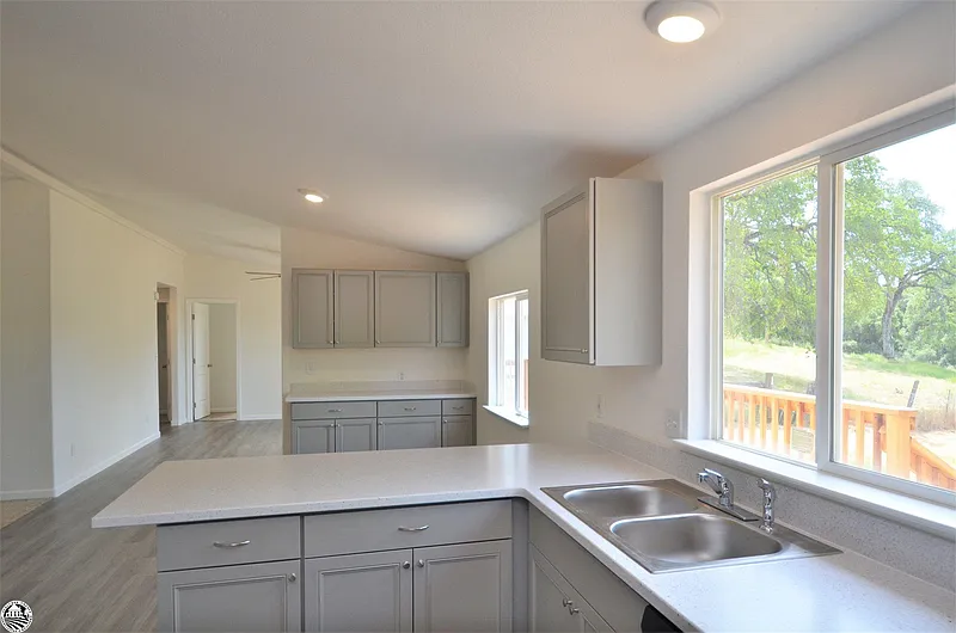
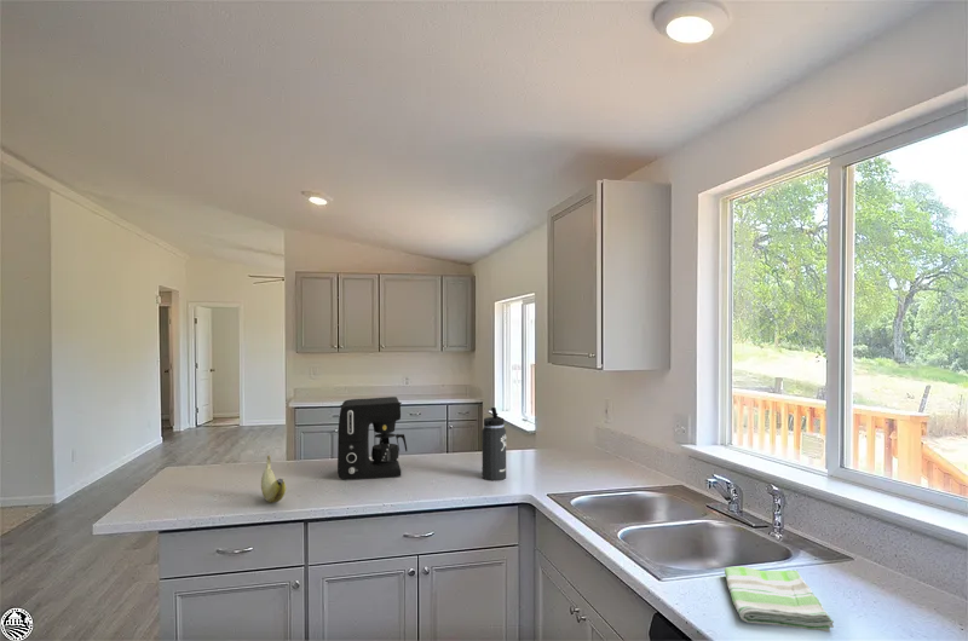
+ coffee maker (375, 437)
+ thermos bottle (492, 443)
+ dish towel (772, 593)
+ banana (273, 480)
